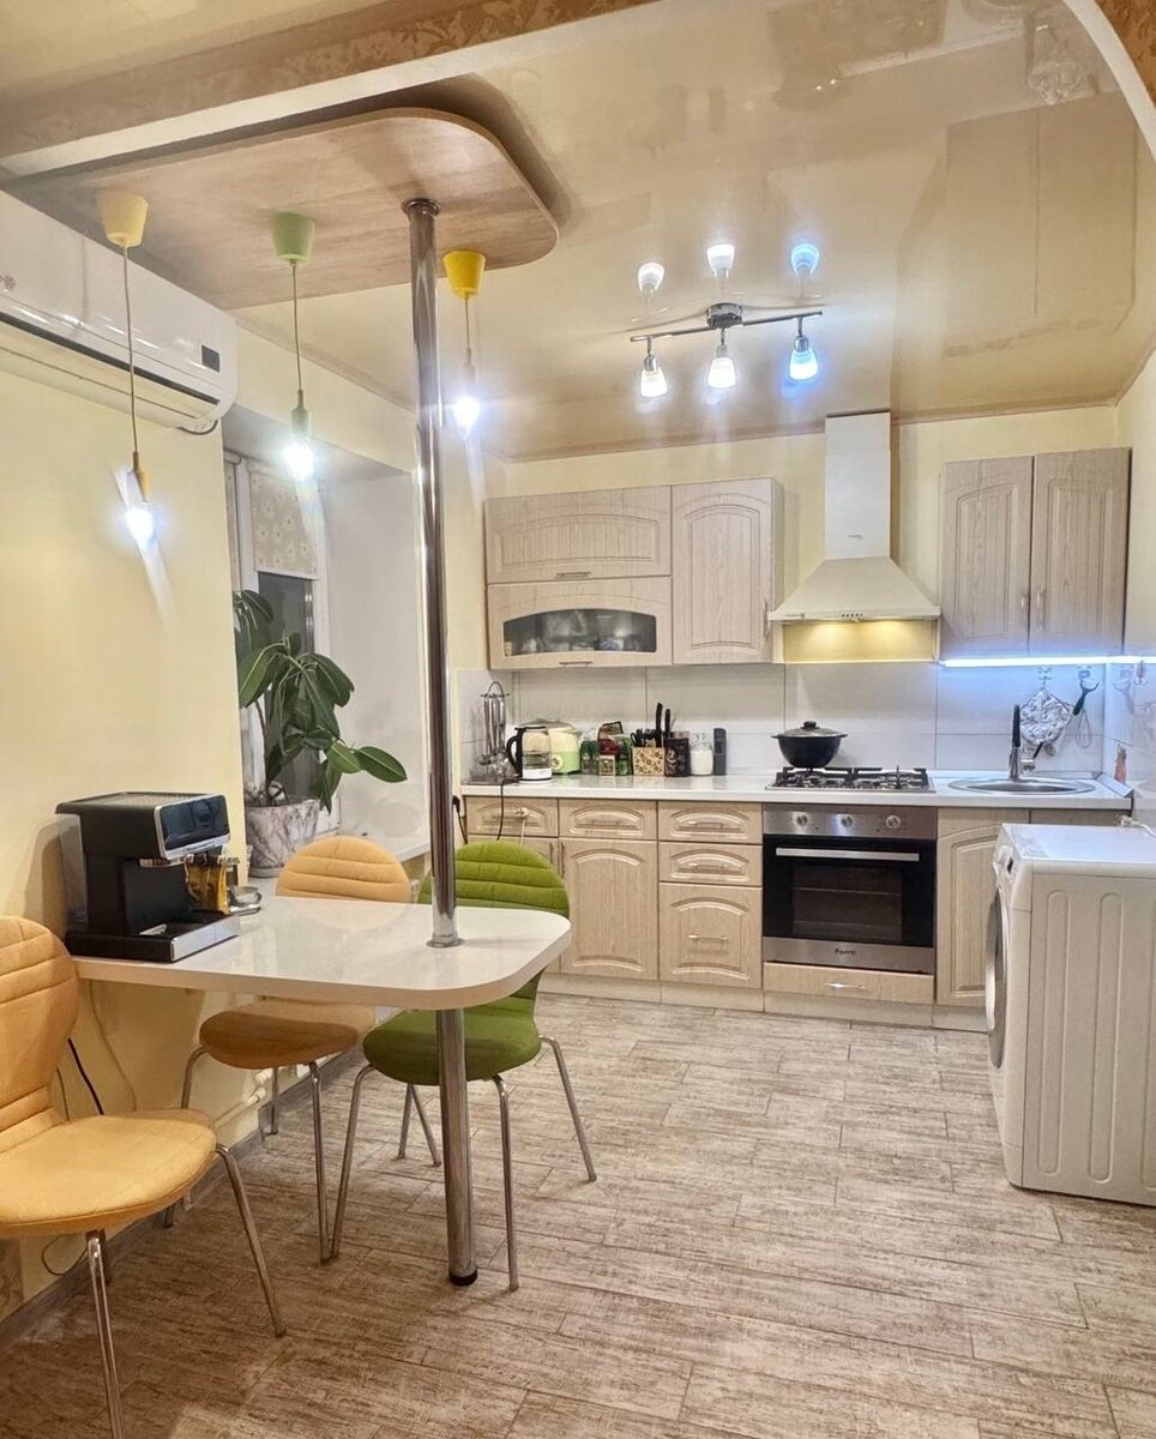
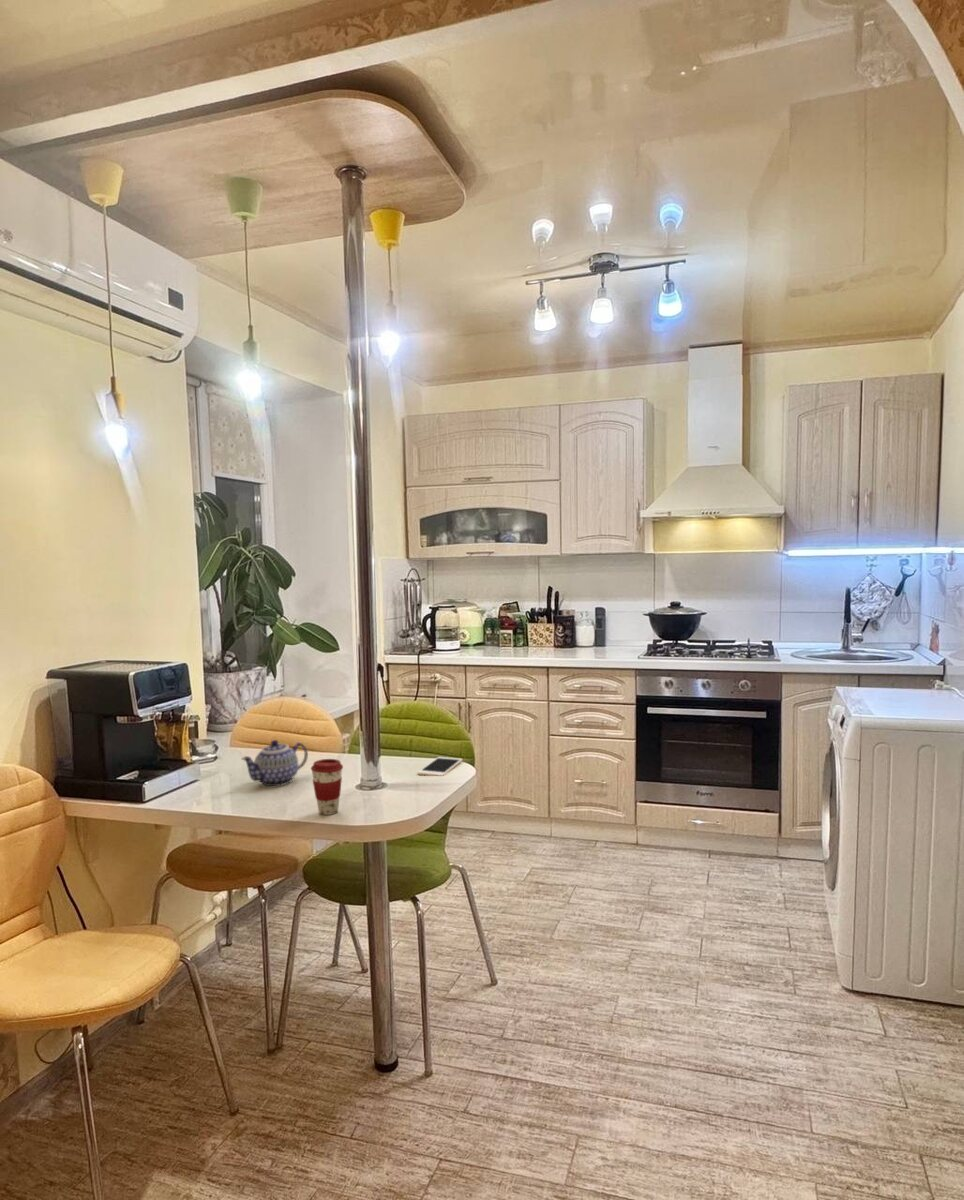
+ teapot (275, 761)
+ coffee cup (327, 786)
+ cell phone (440, 766)
